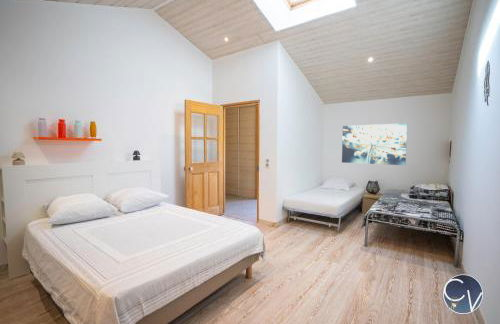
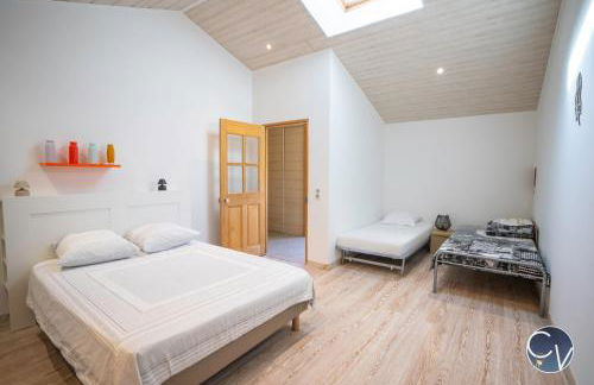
- wall art (372, 144)
